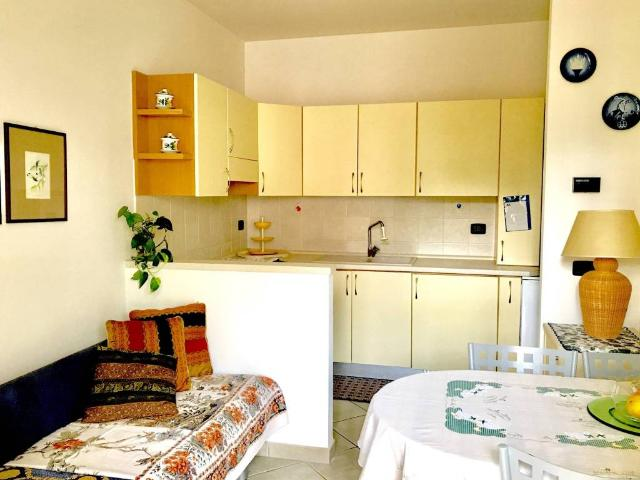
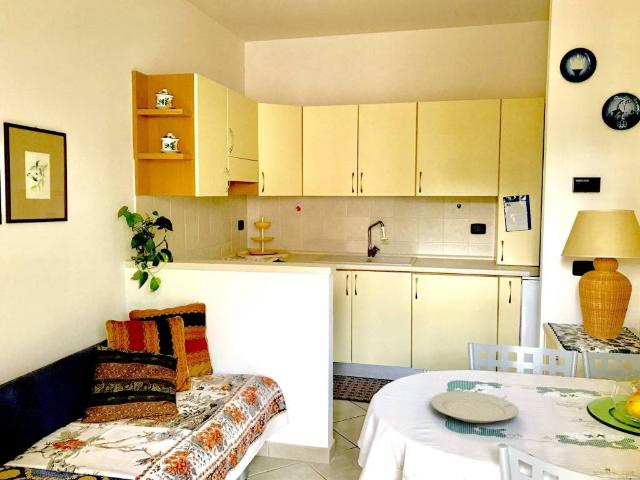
+ chinaware (473, 408)
